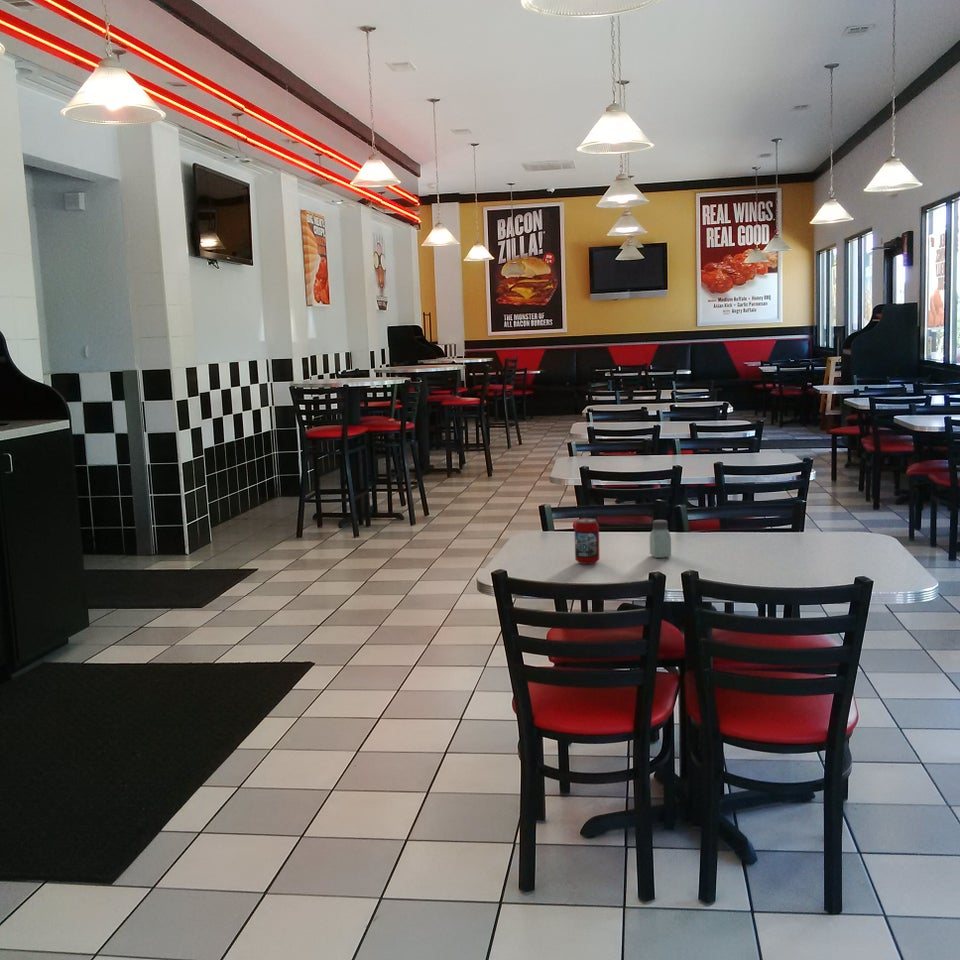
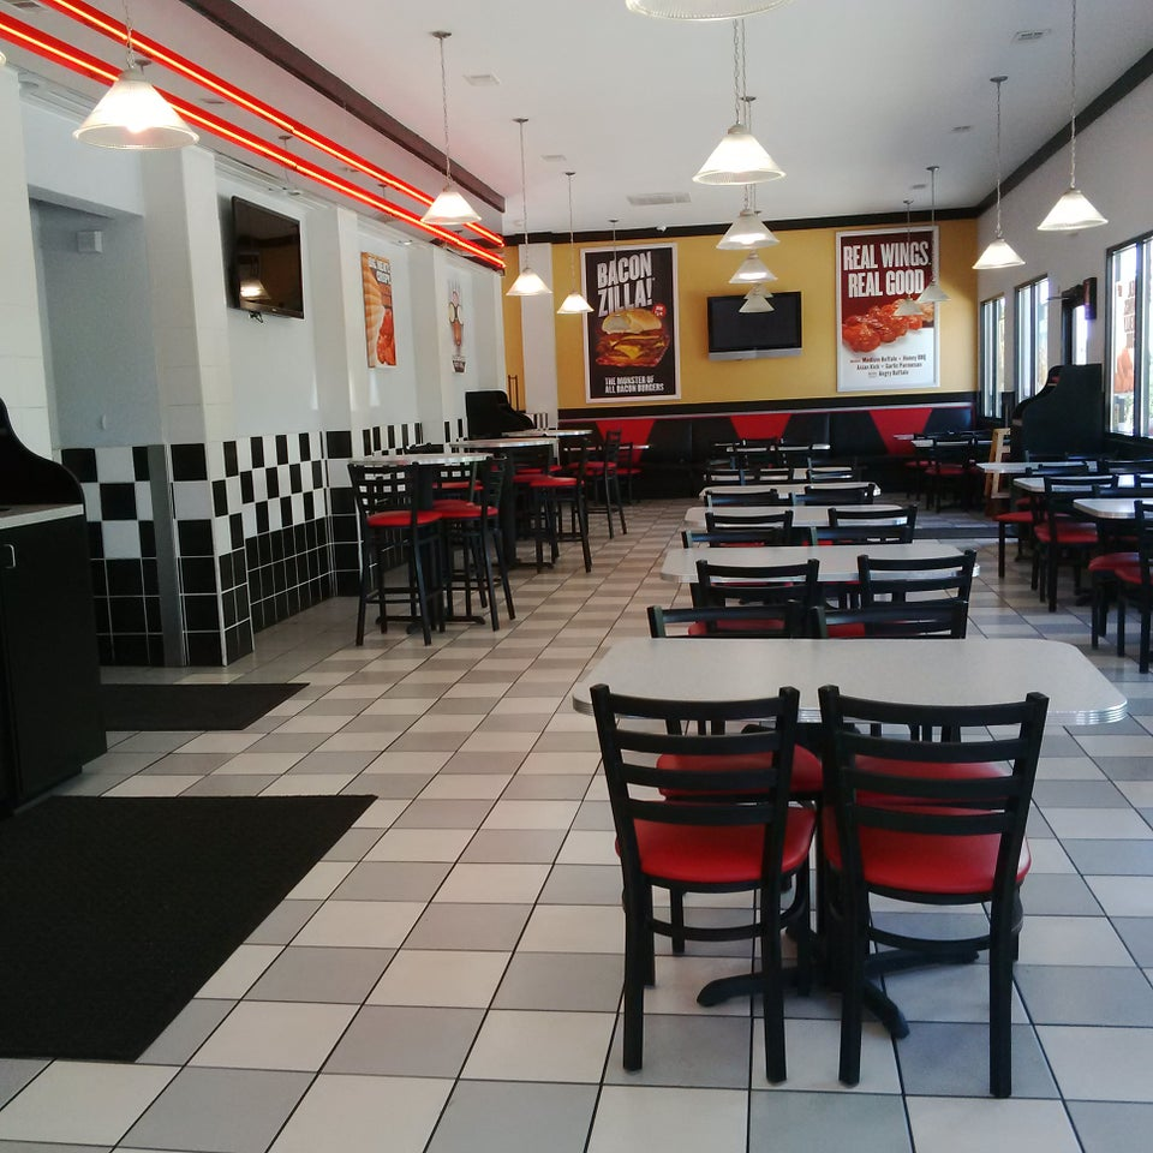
- beverage can (586, 541)
- saltshaker (660, 538)
